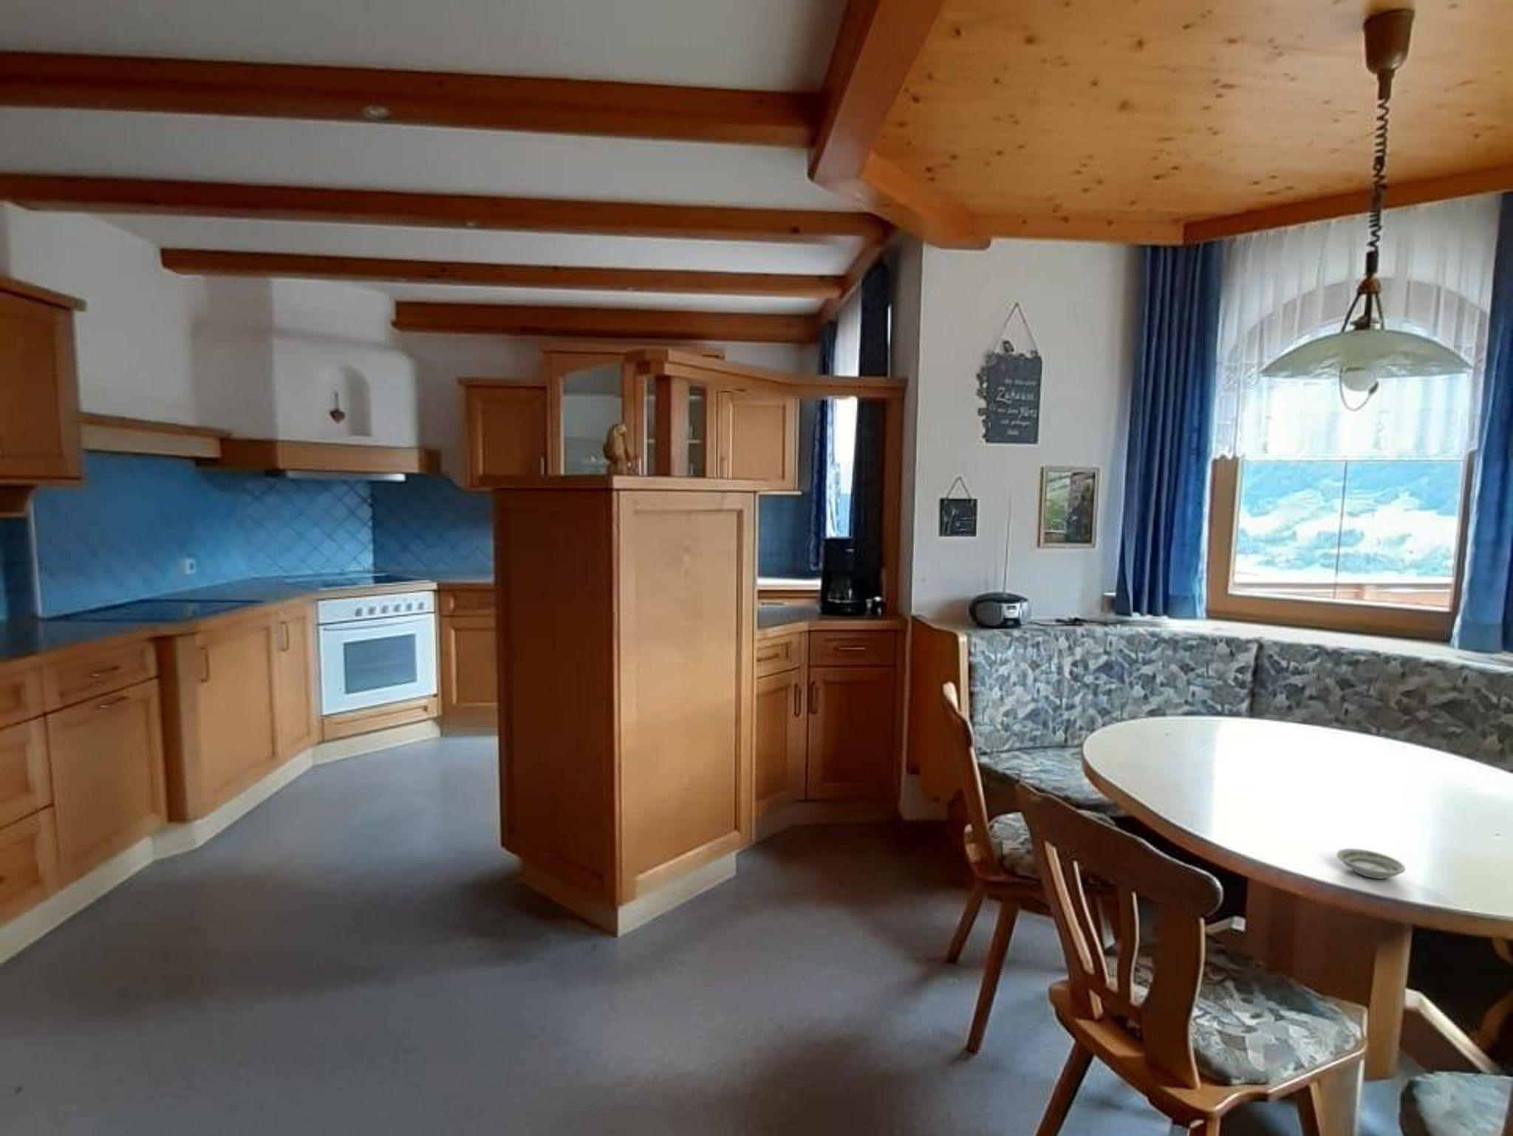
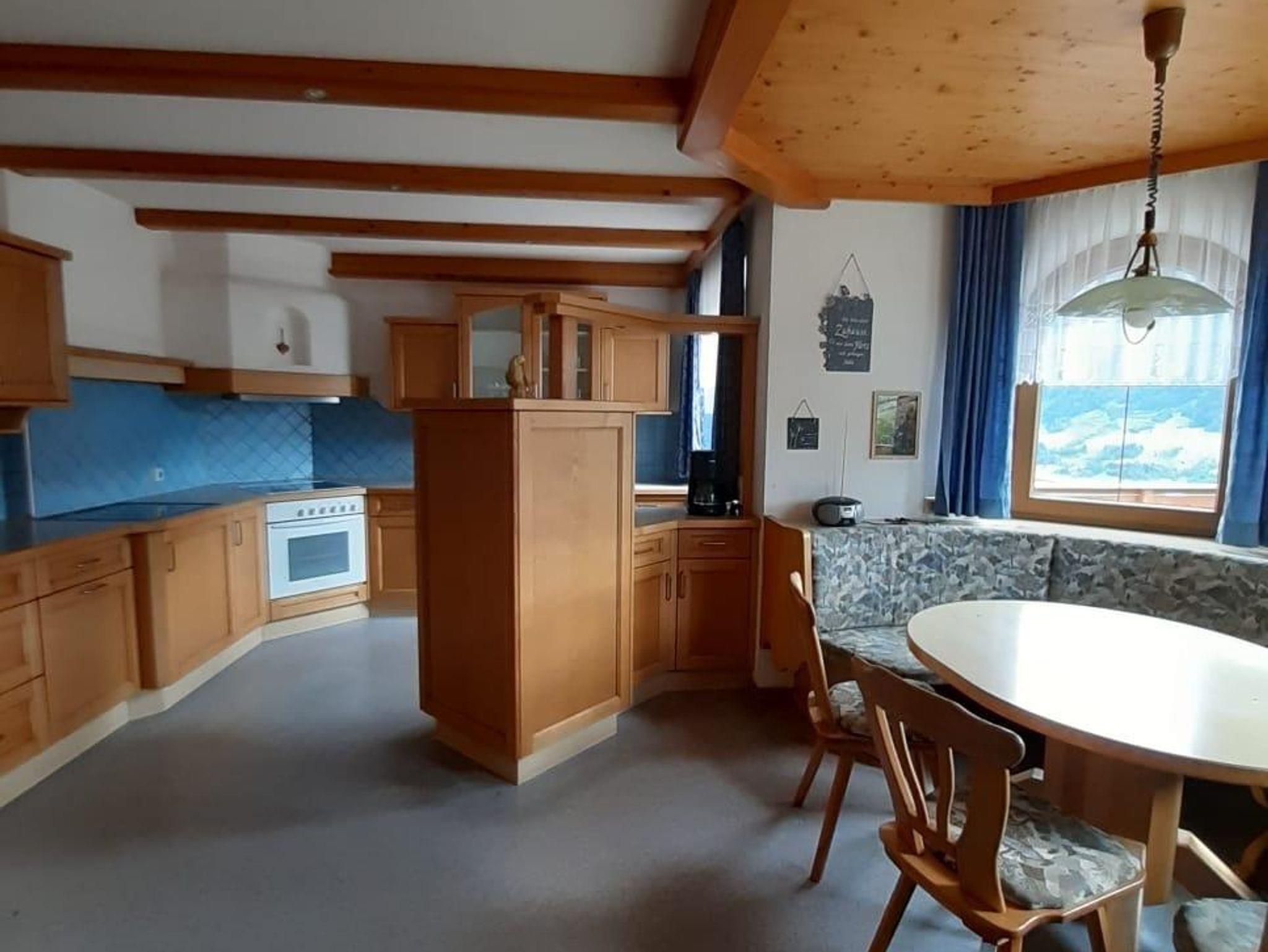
- saucer (1370, 865)
